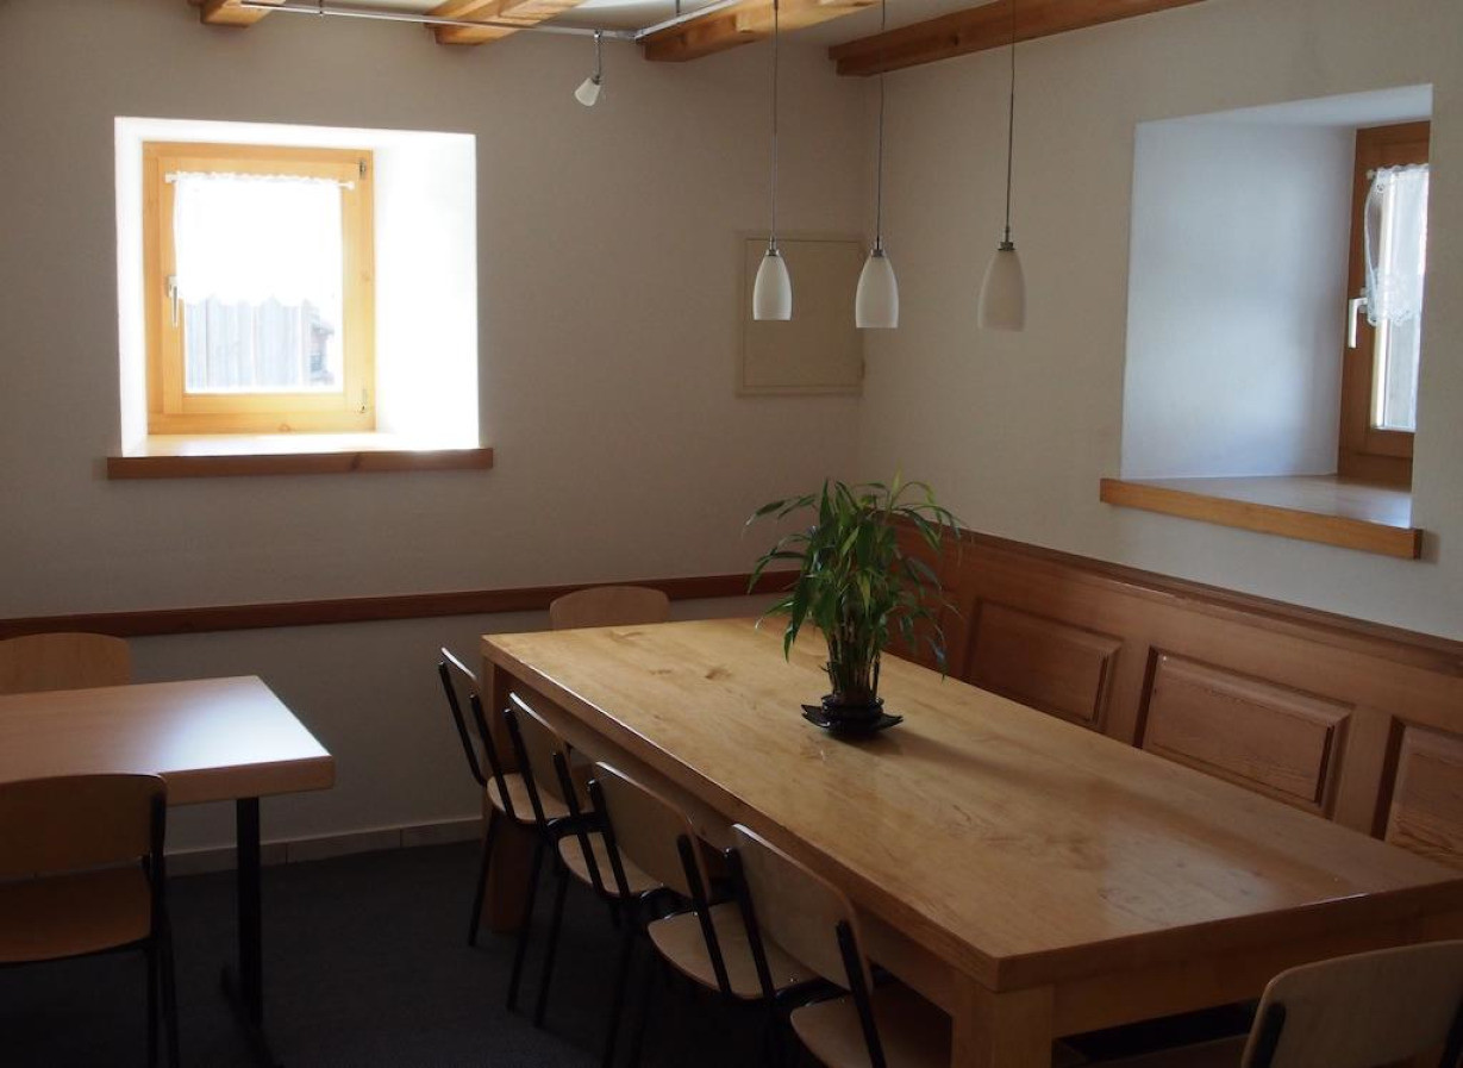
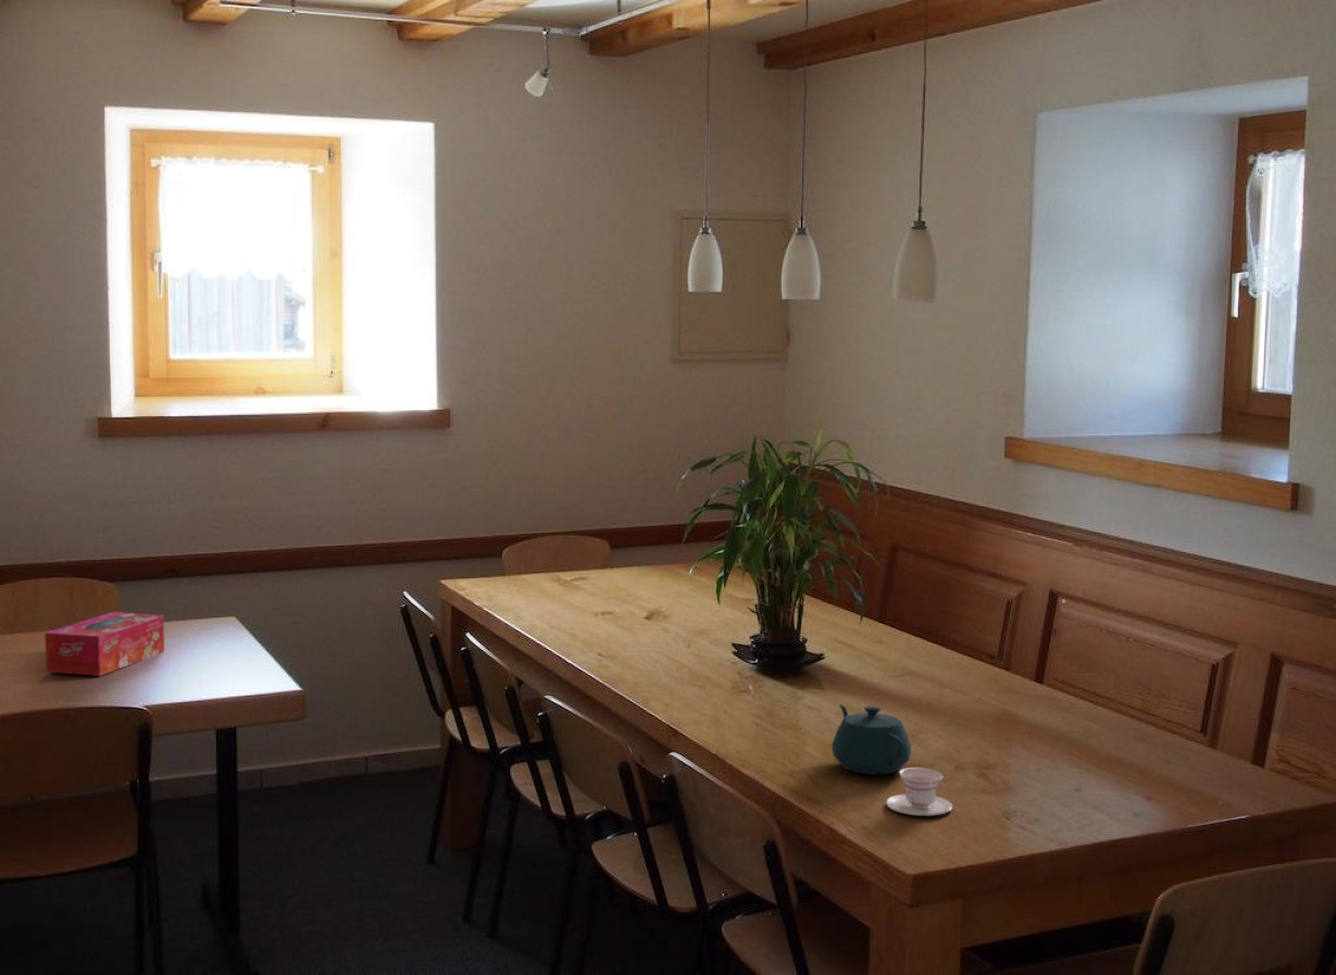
+ tissue box (105, 642)
+ teapot (870, 736)
+ teacup (919, 790)
